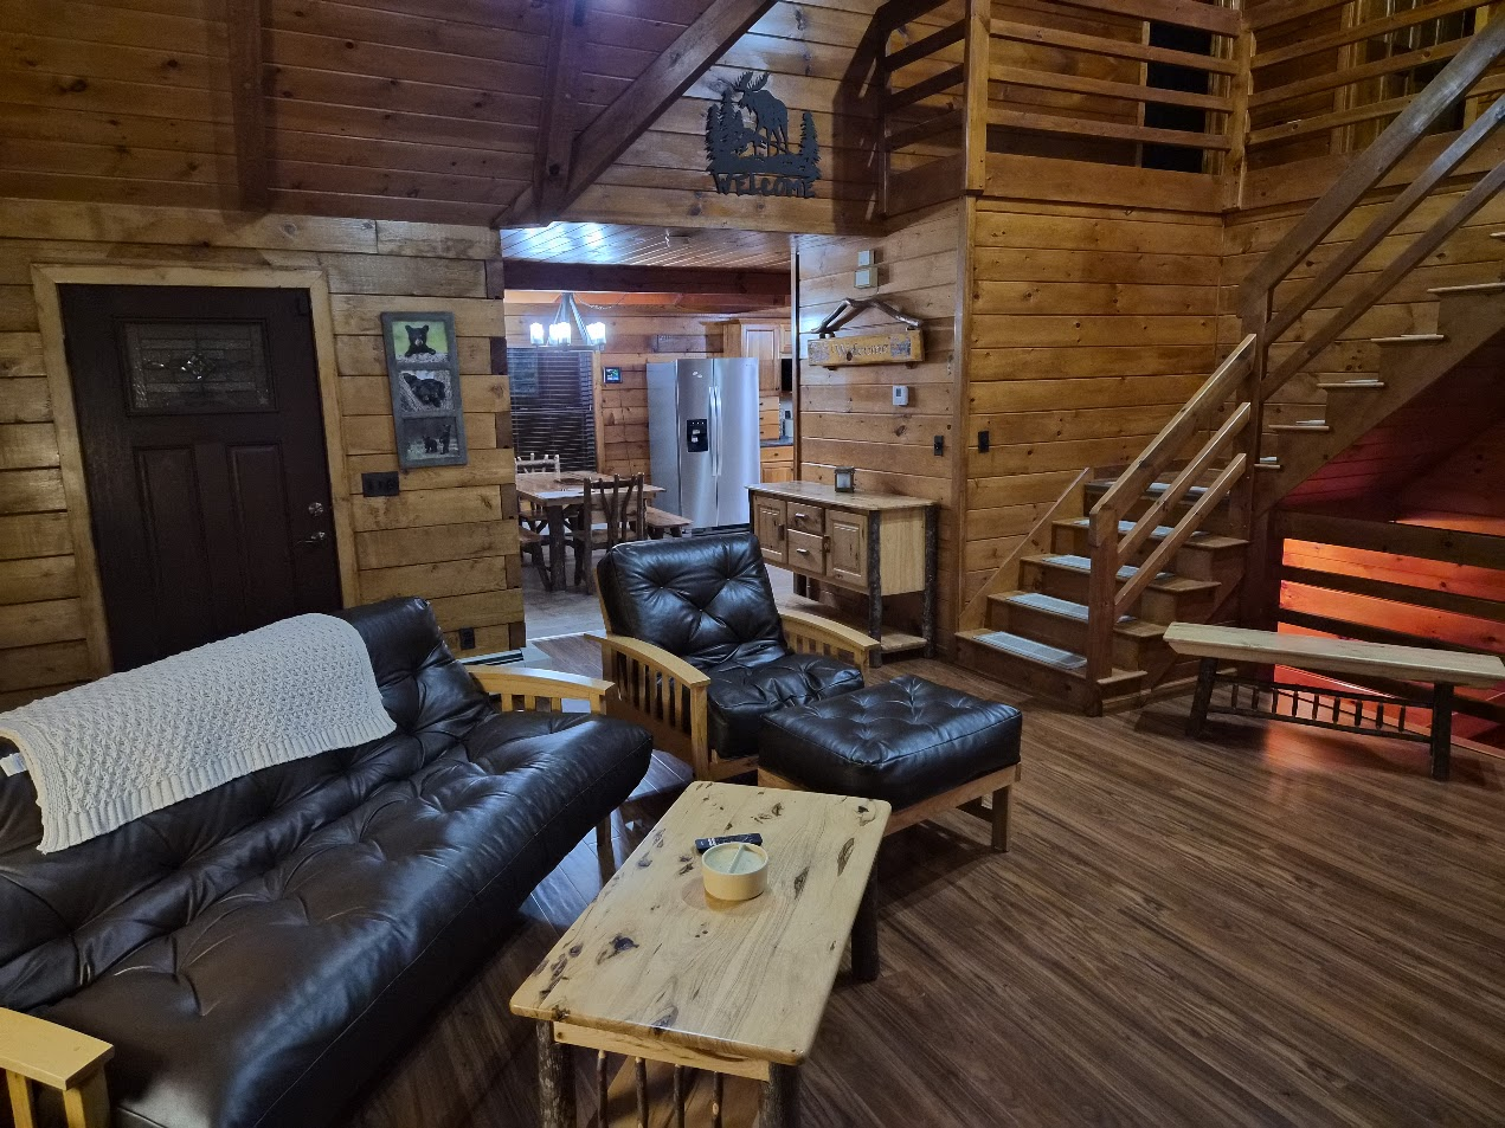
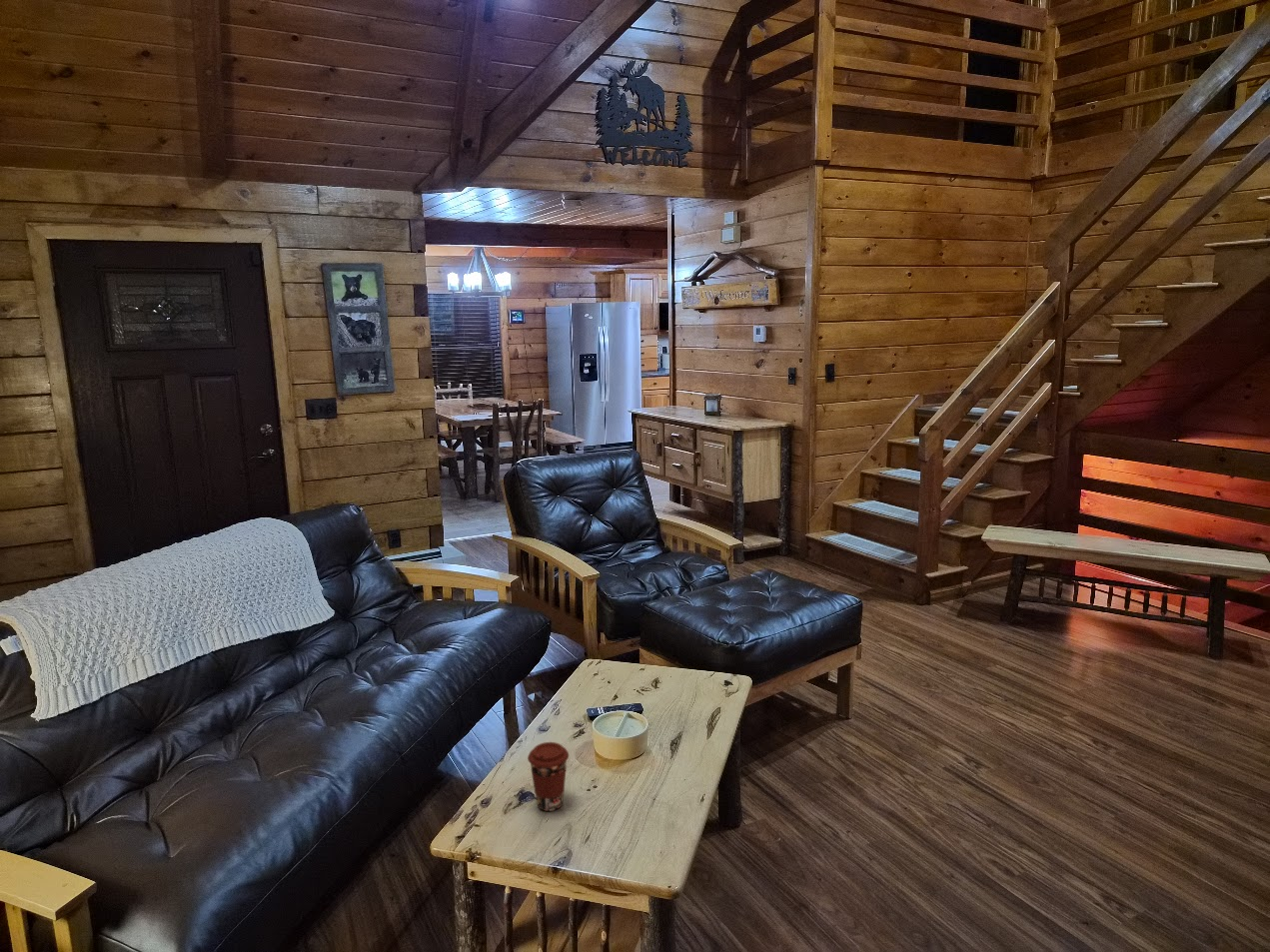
+ coffee cup (549, 776)
